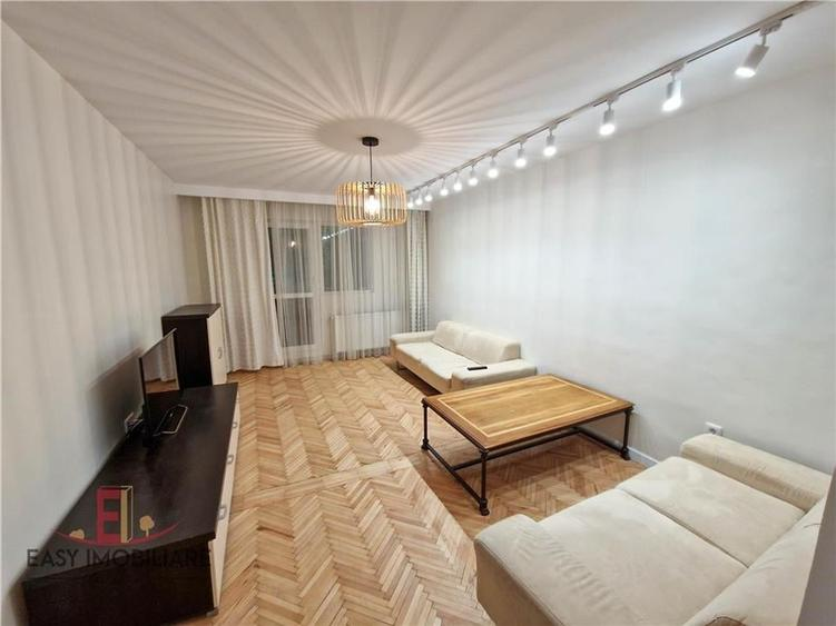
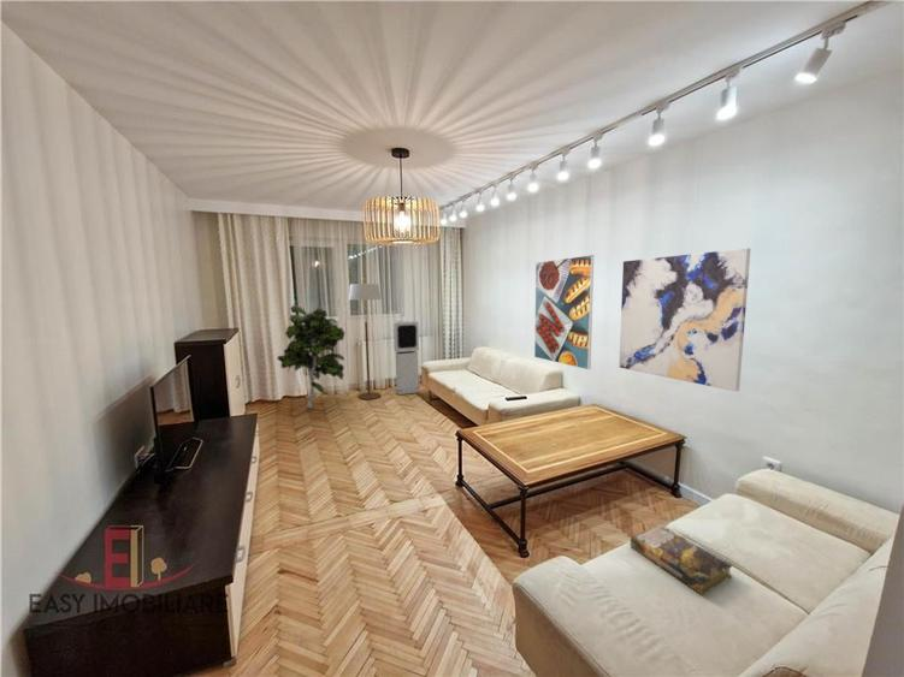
+ indoor plant (312, 356)
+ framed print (561, 311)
+ floor lamp (366, 338)
+ air purifier (404, 356)
+ wall art (673, 317)
+ book (678, 554)
